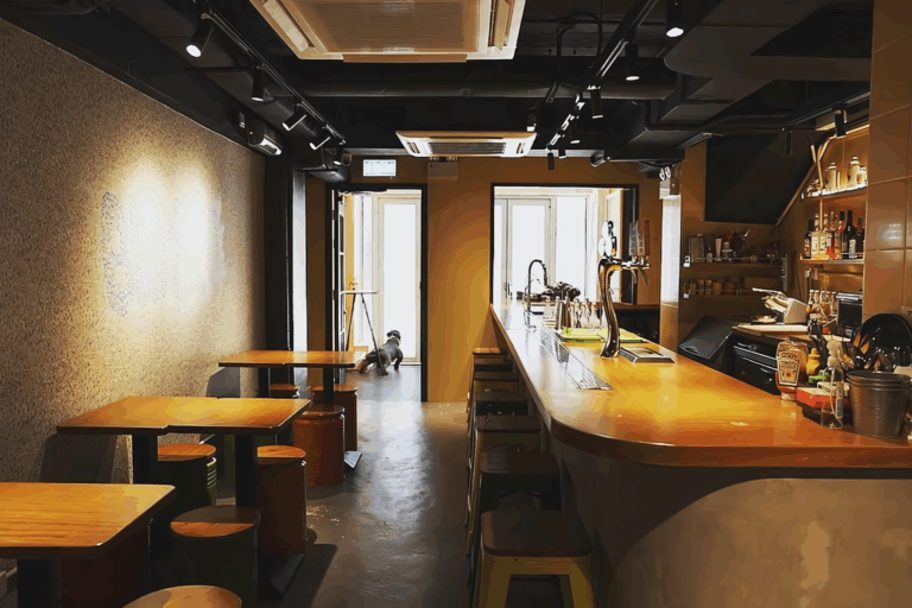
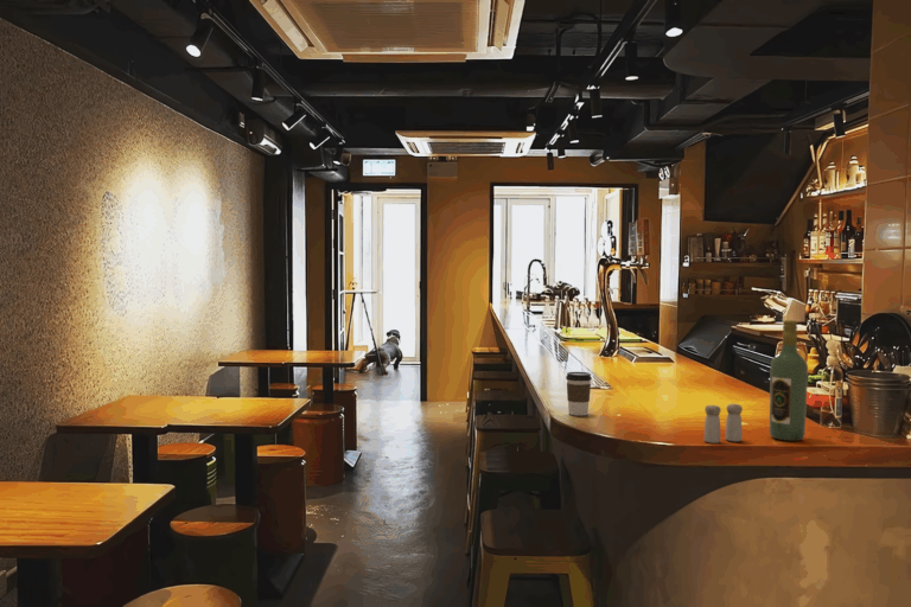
+ coffee cup (578, 394)
+ salt and pepper shaker (726, 422)
+ wine bottle (788, 379)
